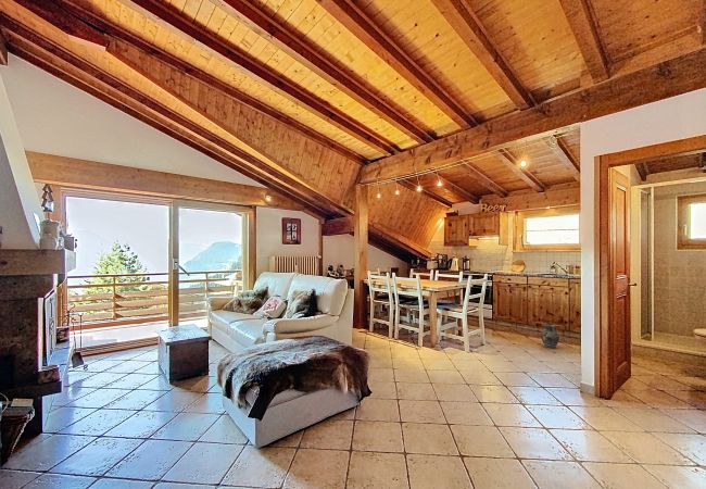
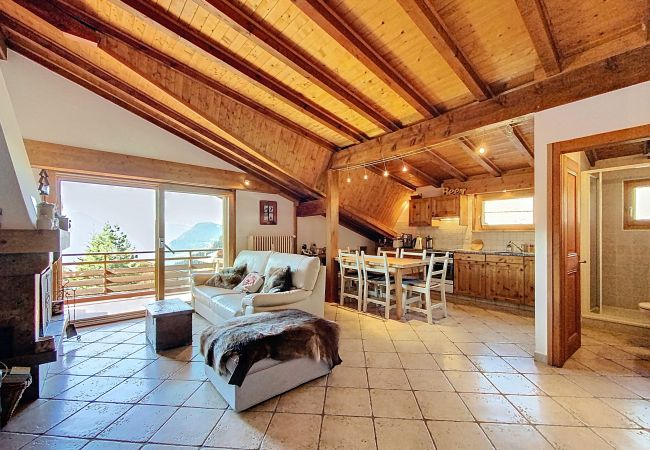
- ceramic jug (550, 335)
